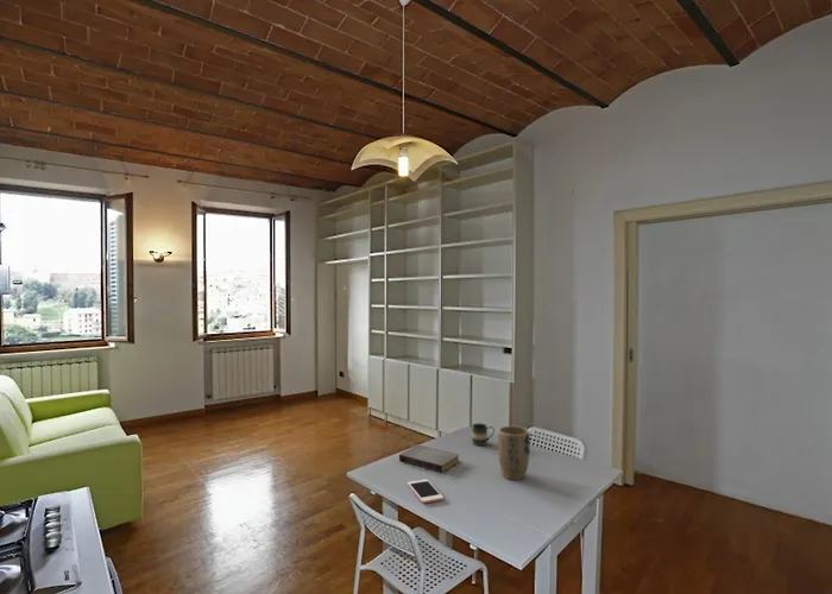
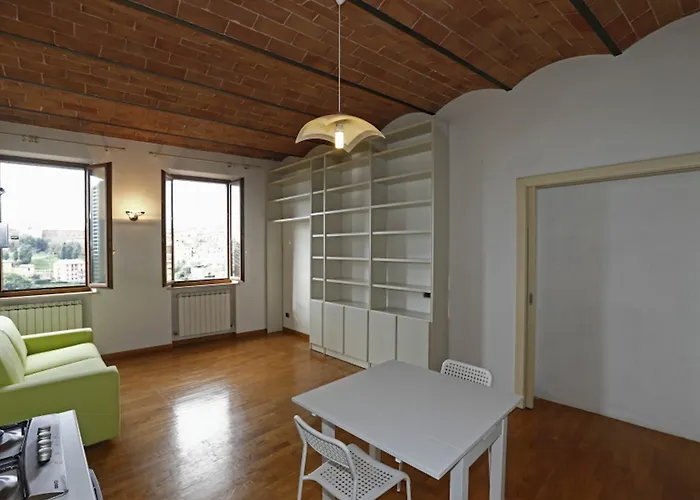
- book (429, 457)
- mug (483, 434)
- cell phone (424, 489)
- plant pot (513, 453)
